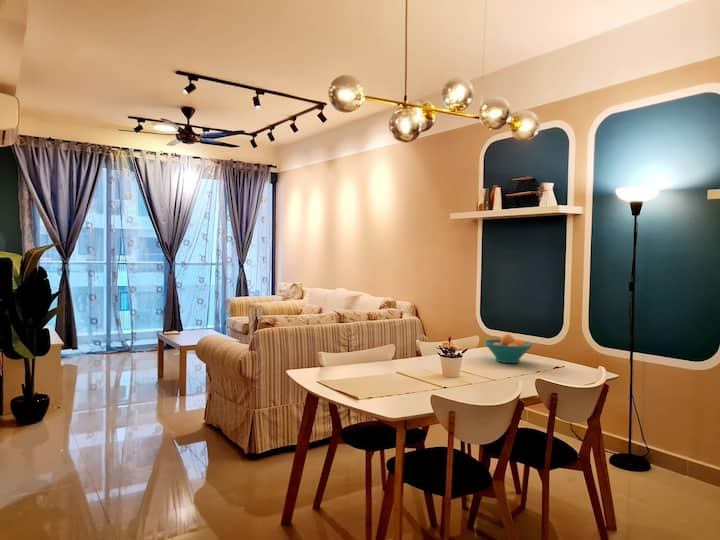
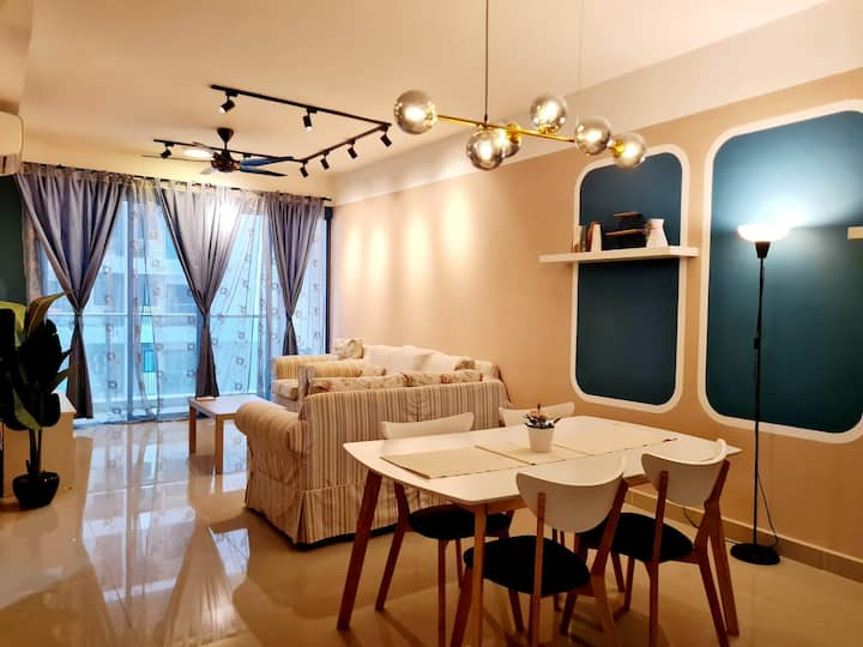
- fruit bowl (507, 347)
